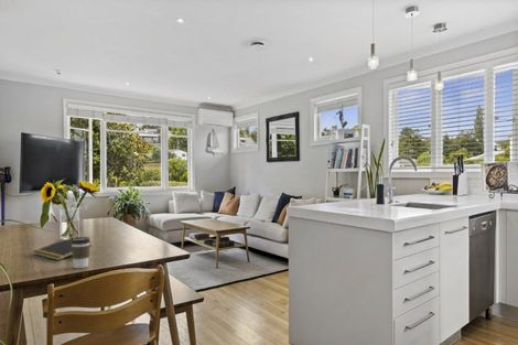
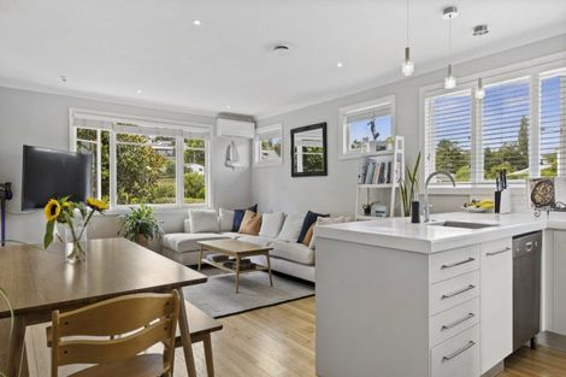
- notepad (62, 248)
- coffee cup (80, 252)
